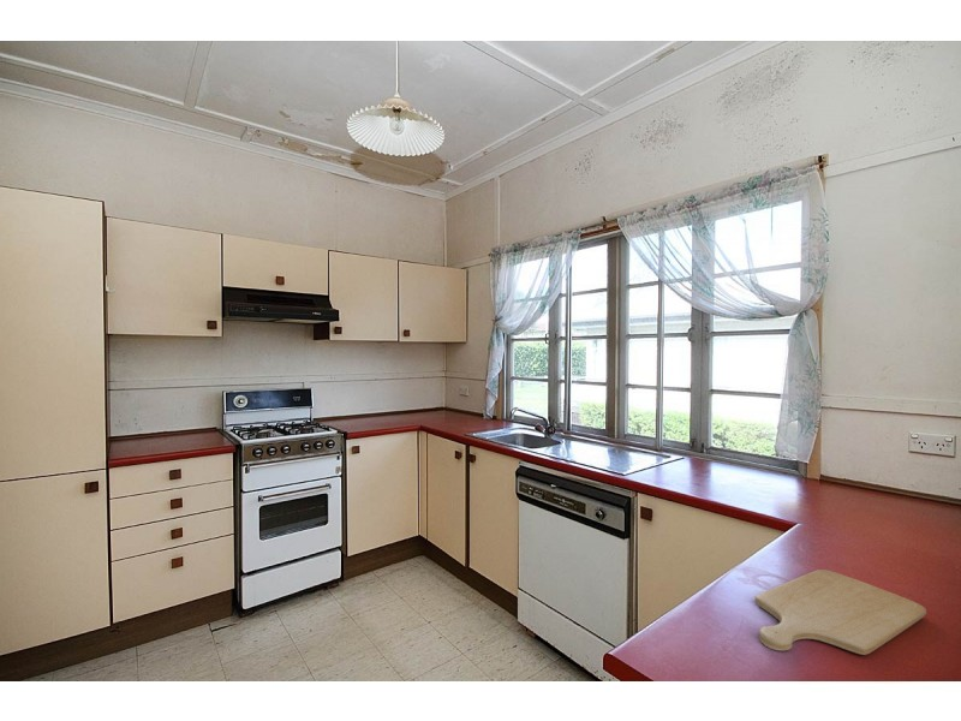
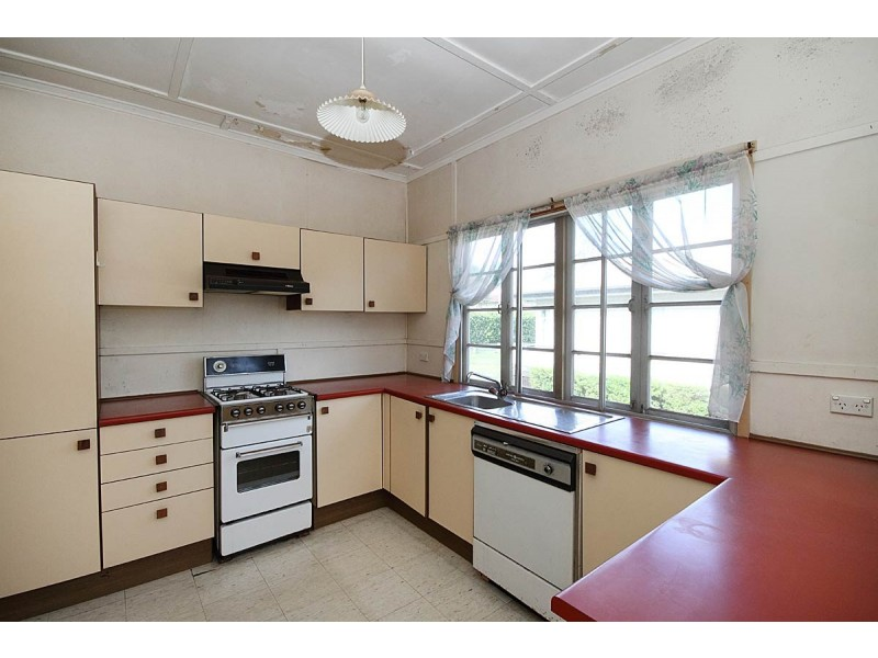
- chopping board (824, 612)
